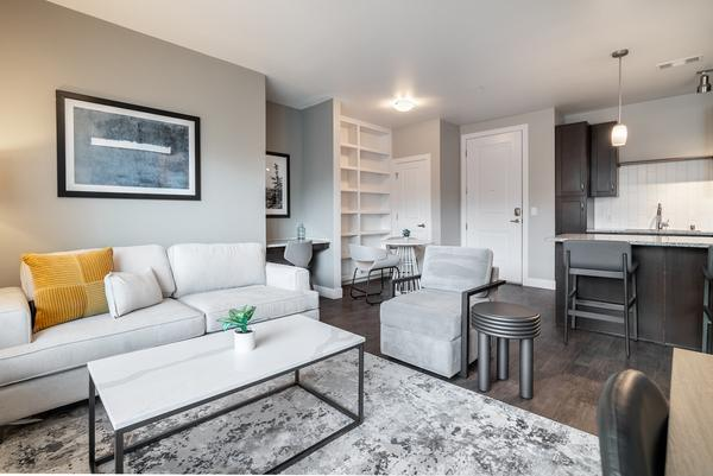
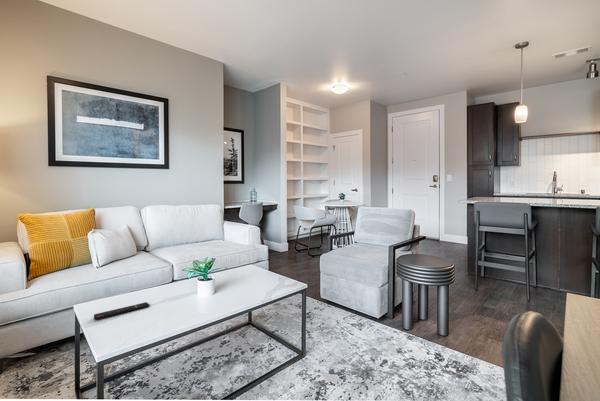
+ remote control (122, 310)
